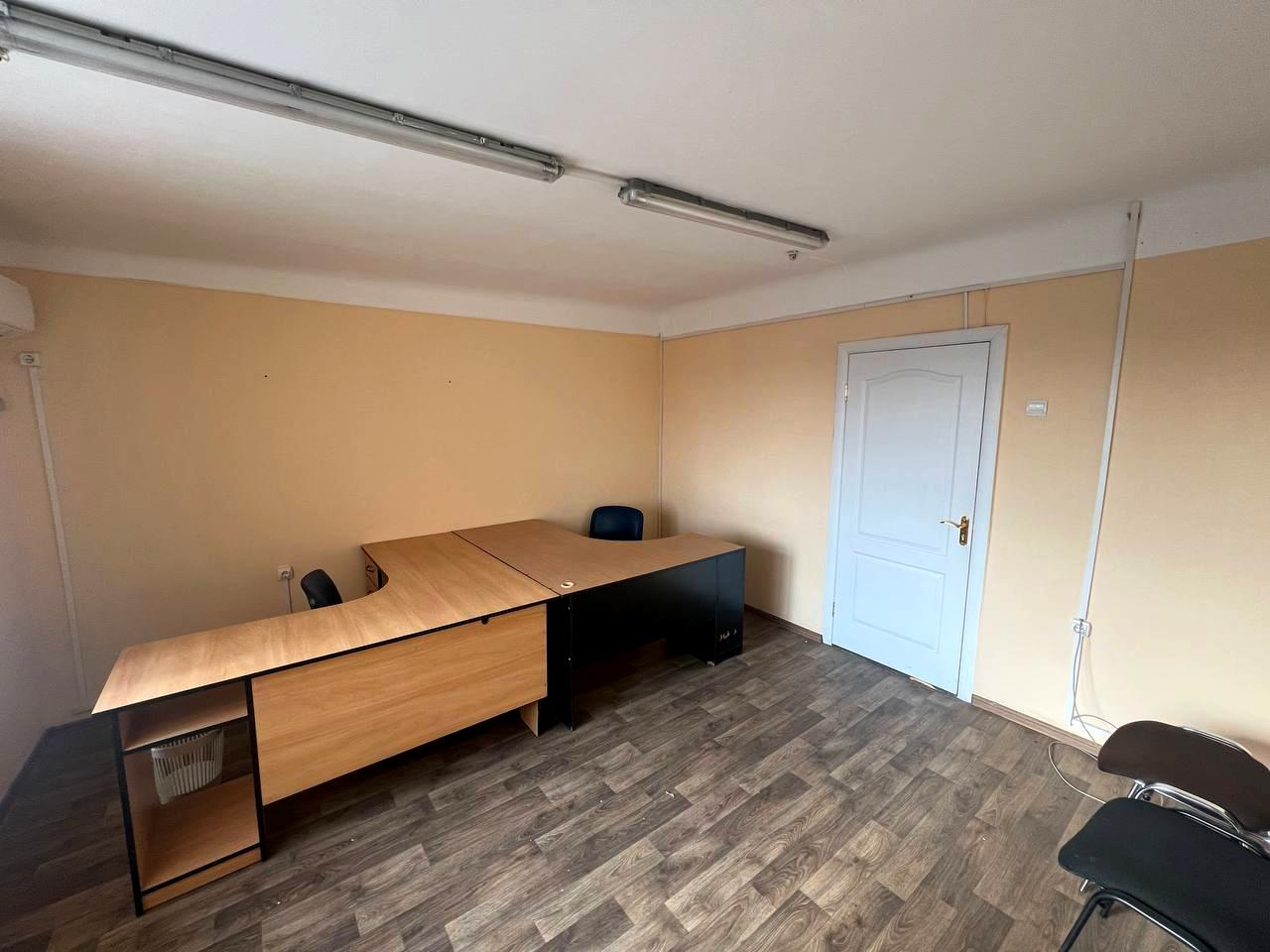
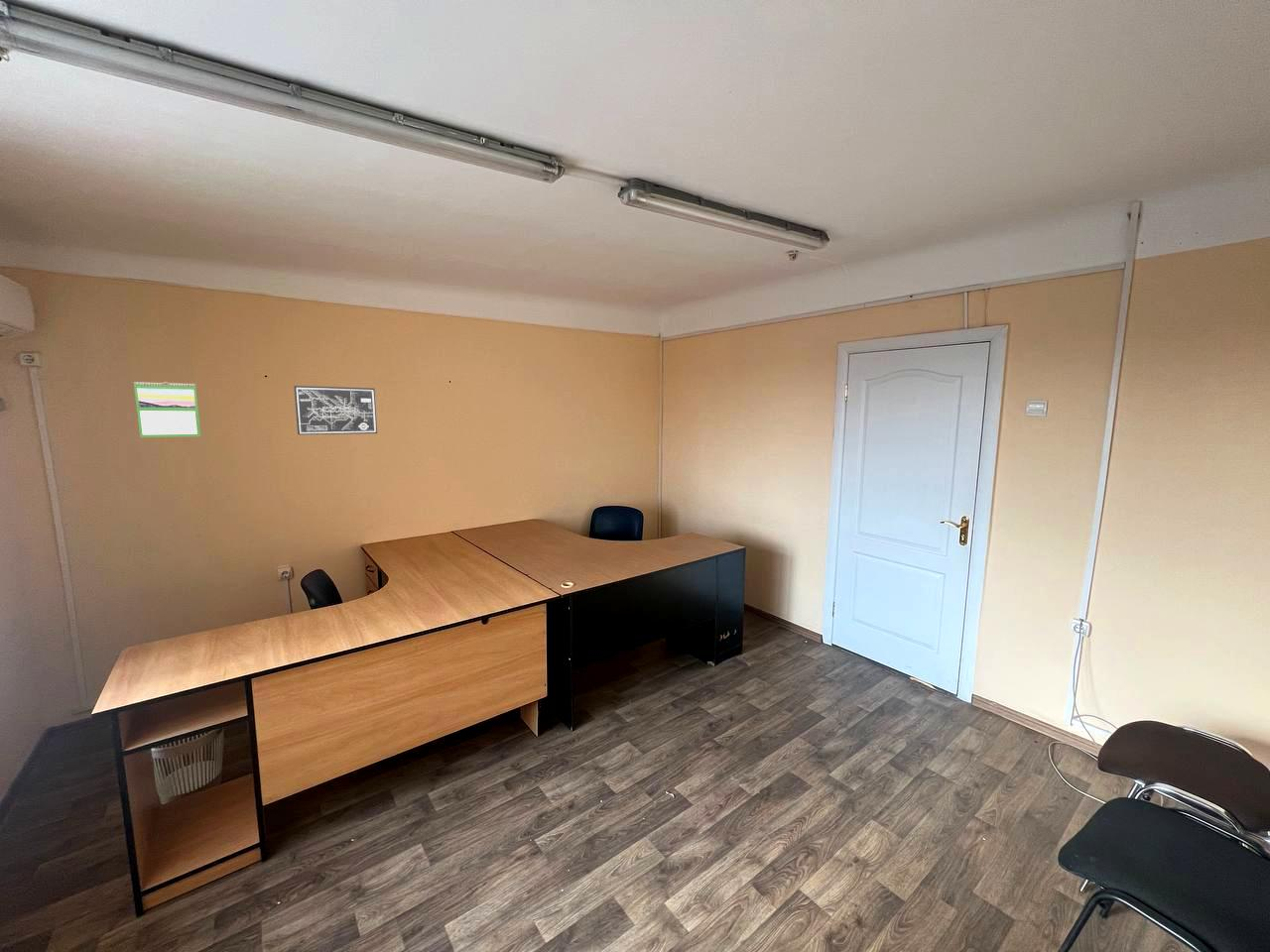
+ wall art (337, 411)
+ calendar (168, 410)
